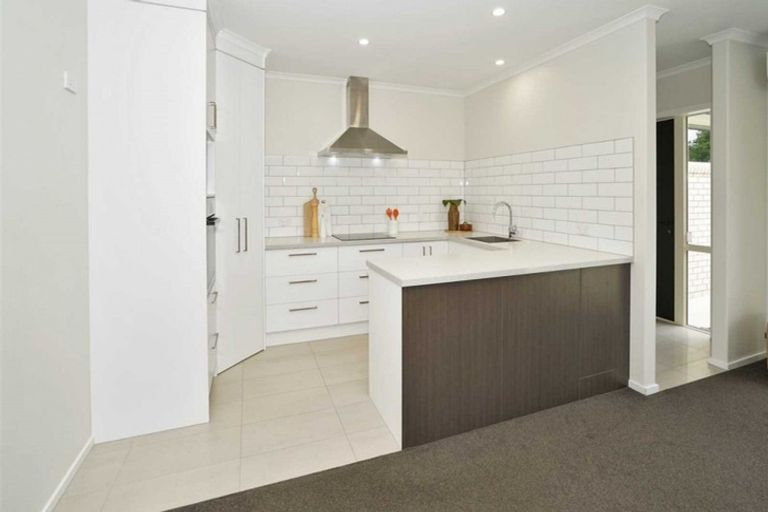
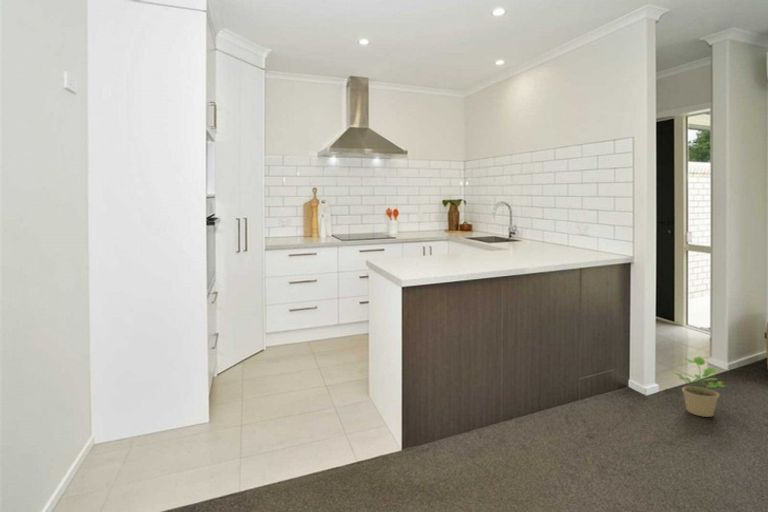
+ potted plant (703, 388)
